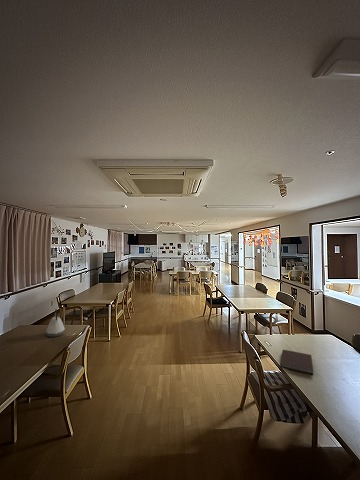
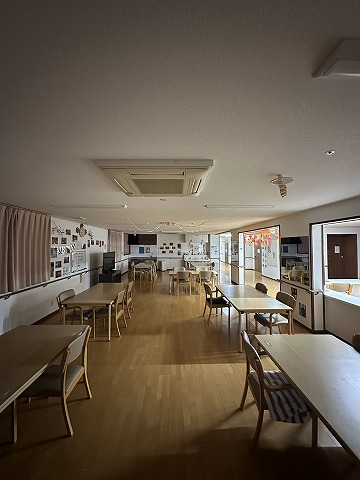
- kettle (55, 321)
- notebook (296, 360)
